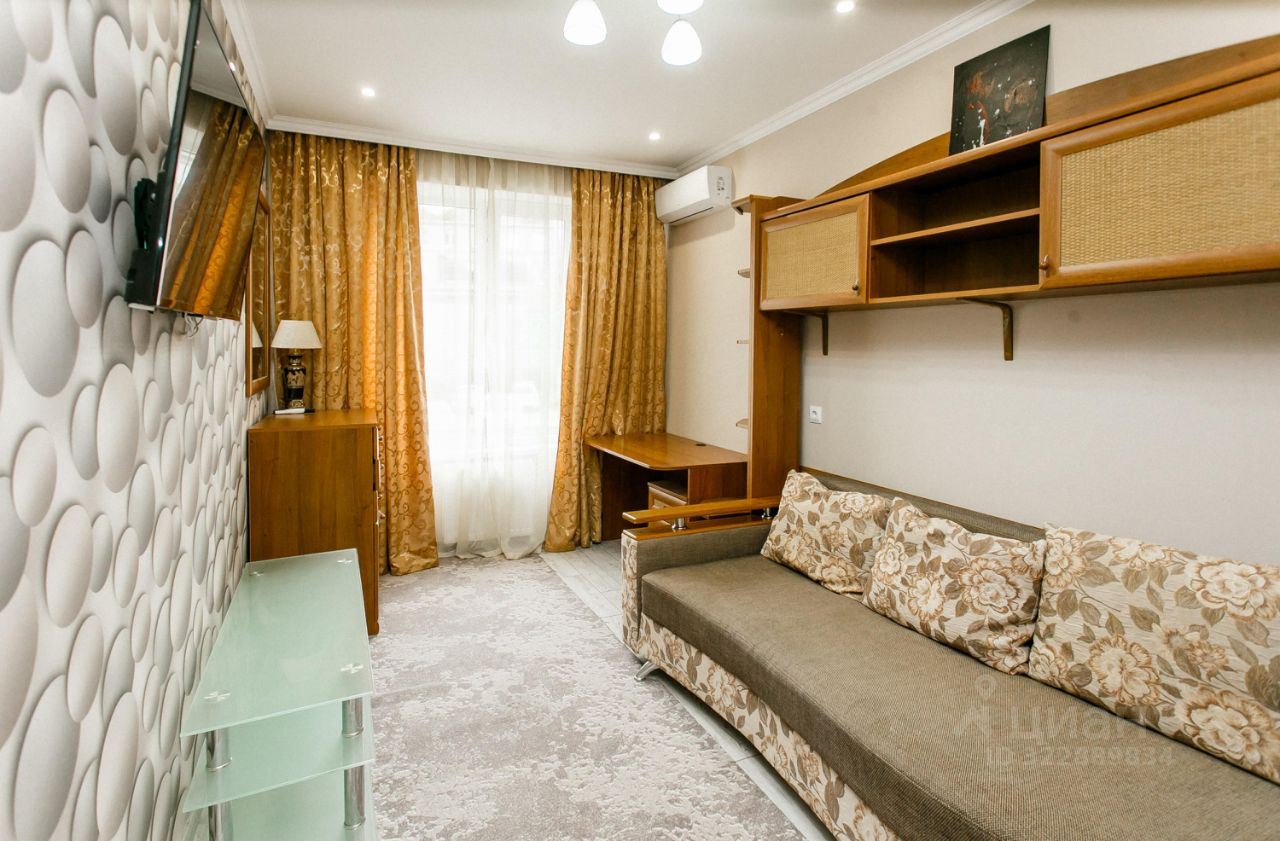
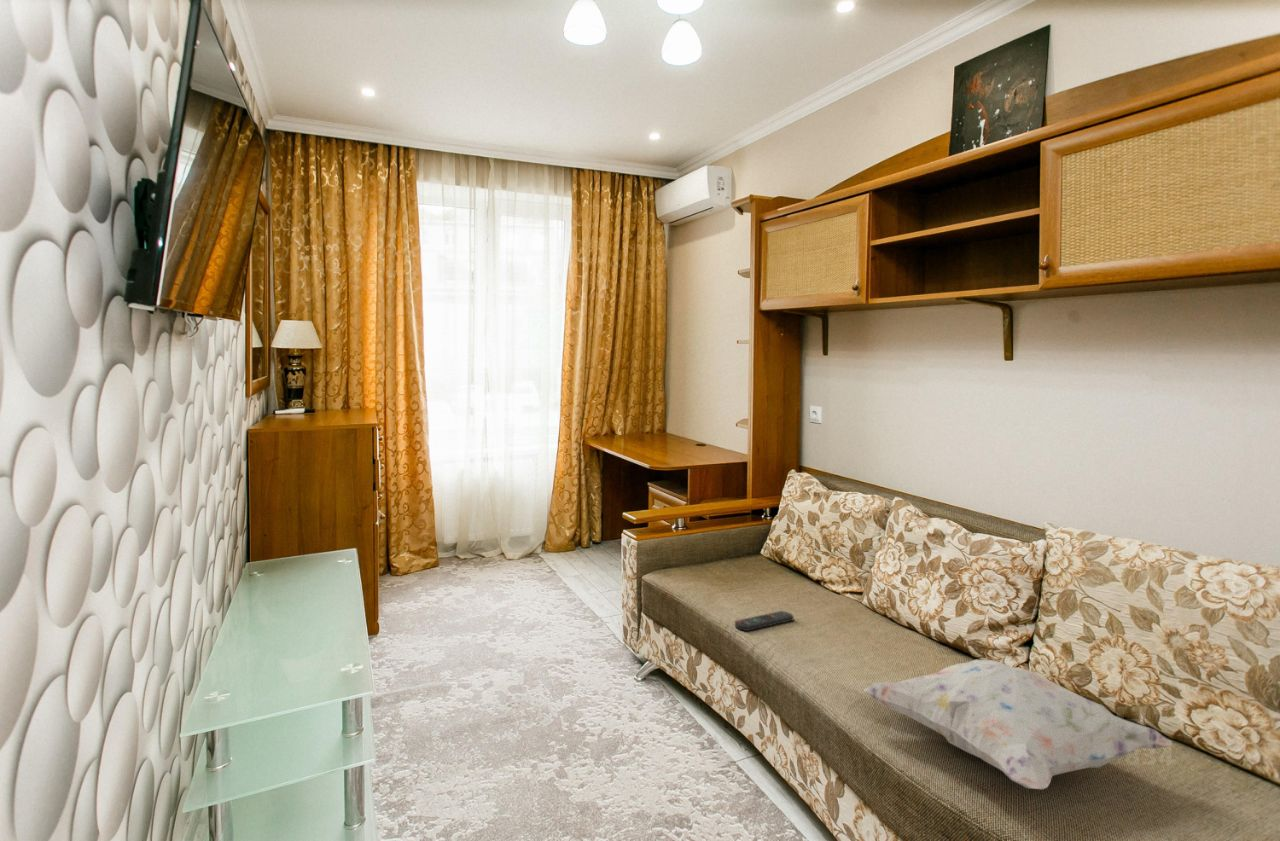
+ remote control (764, 620)
+ decorative pillow (1006, 714)
